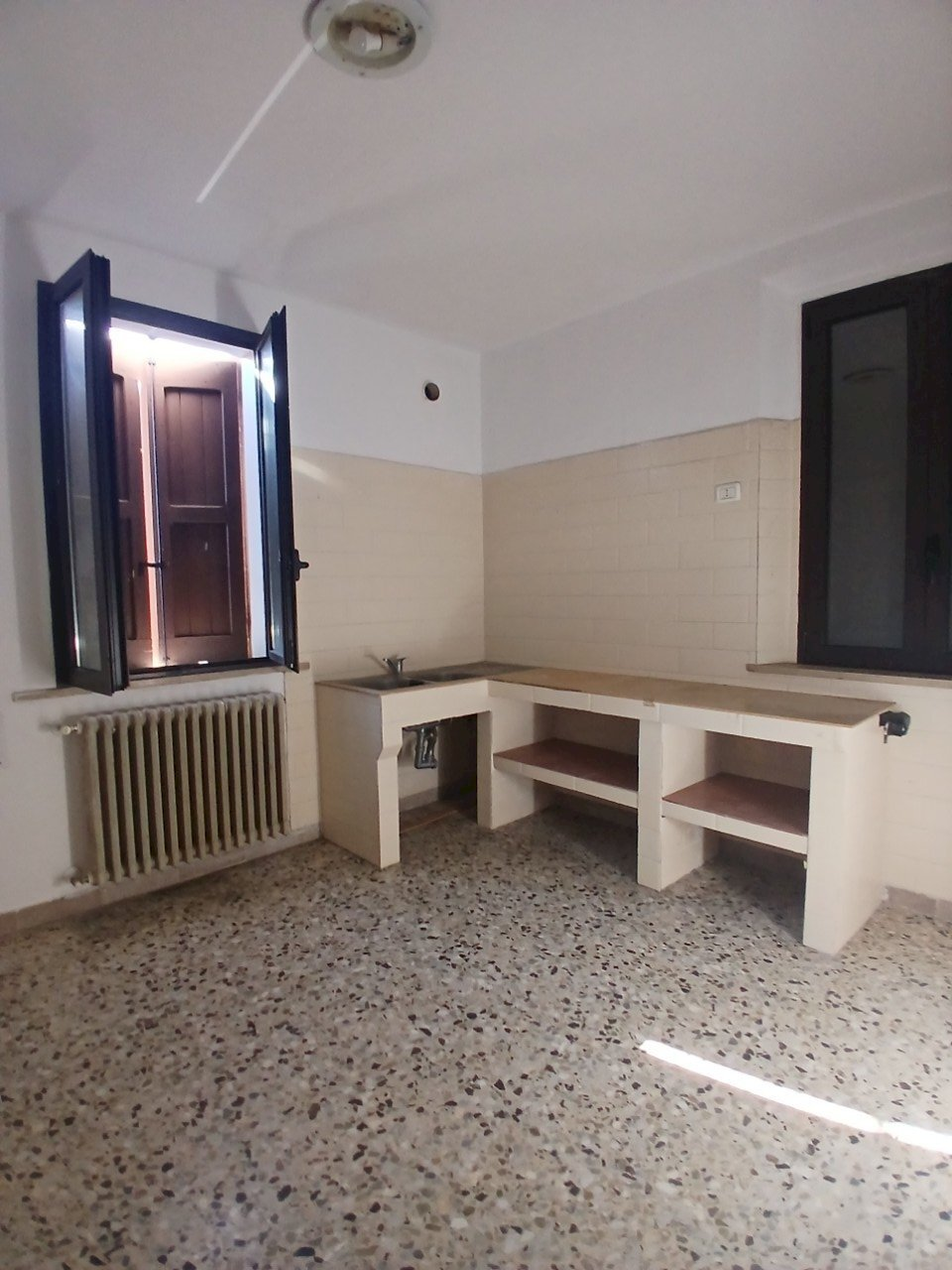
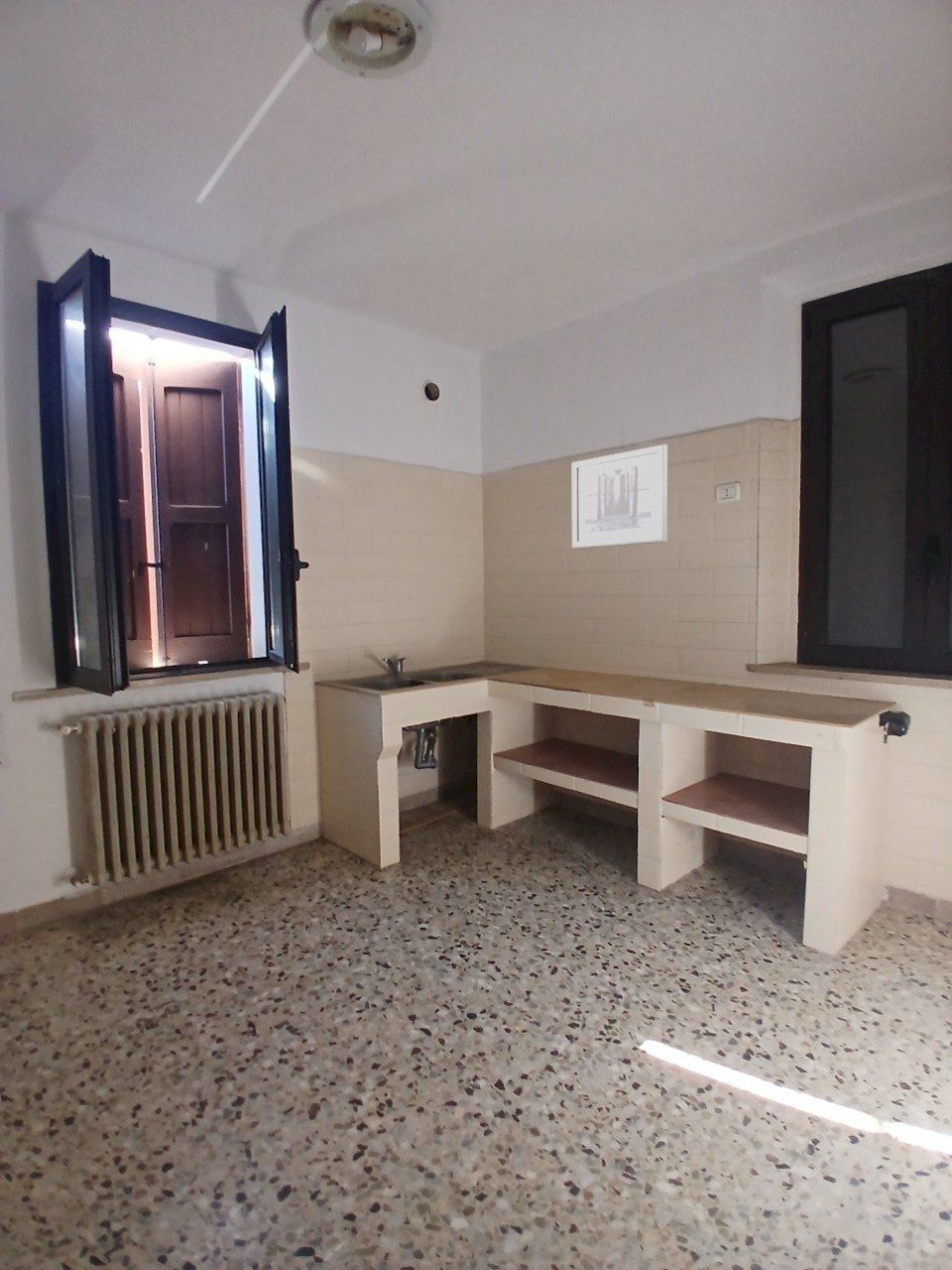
+ wall art (616, 499)
